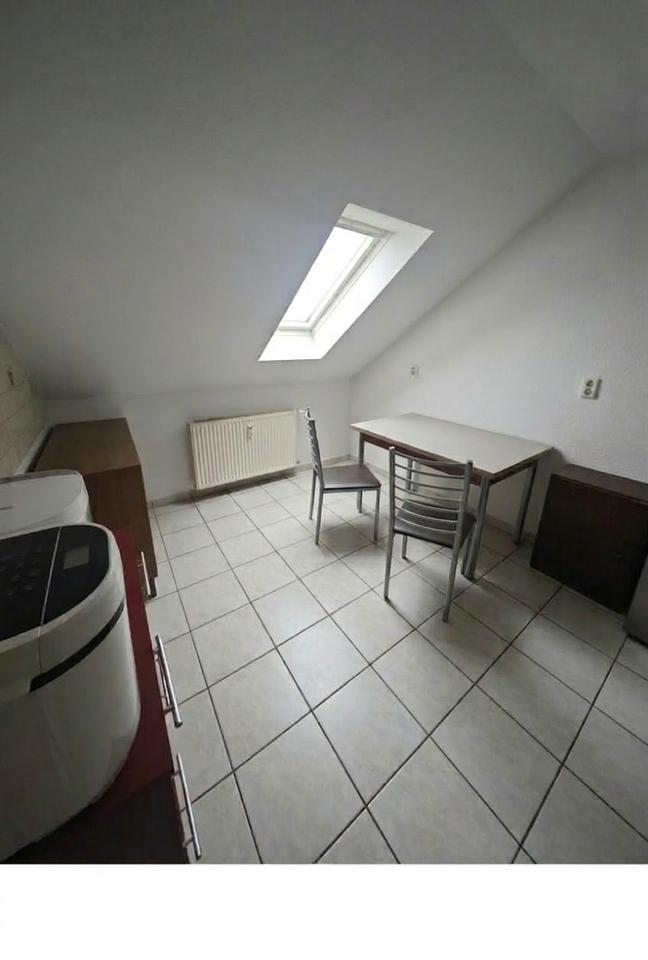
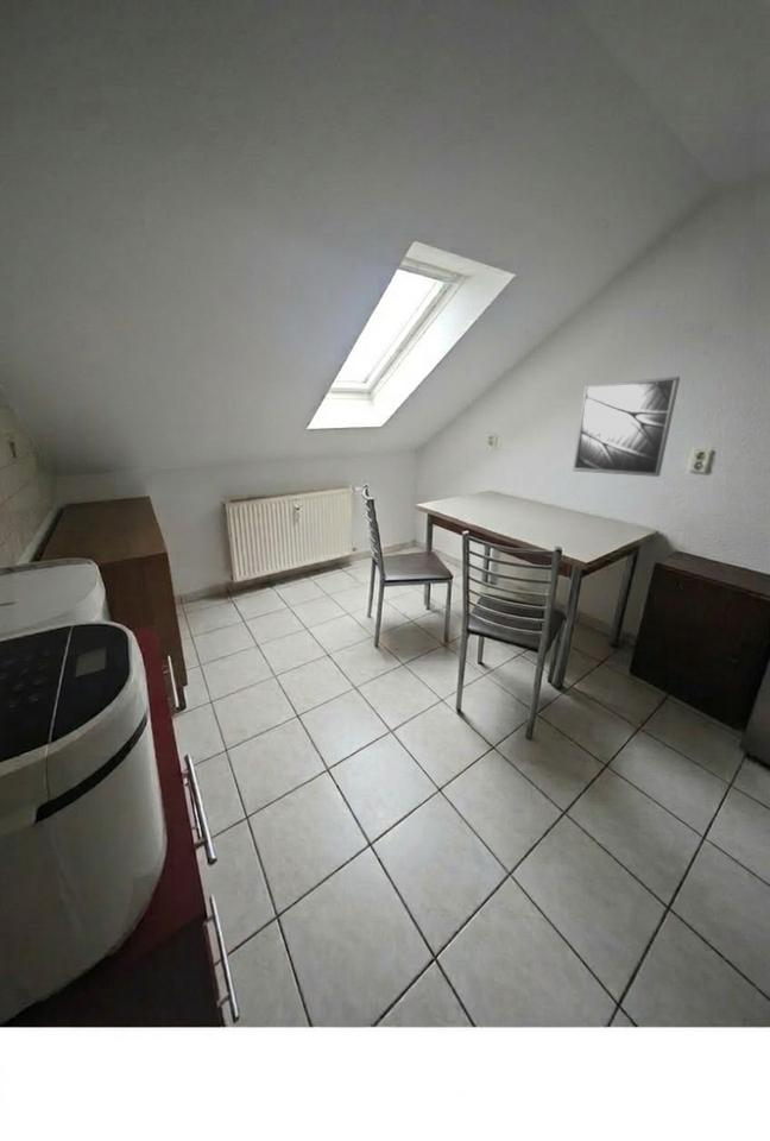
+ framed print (620, 429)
